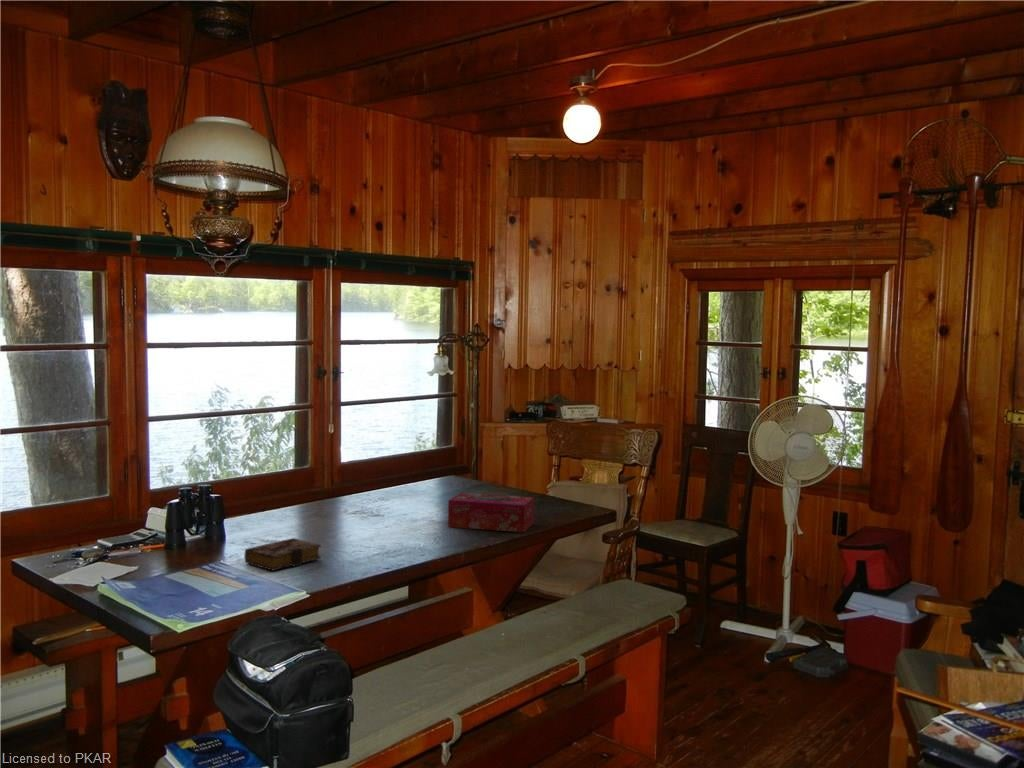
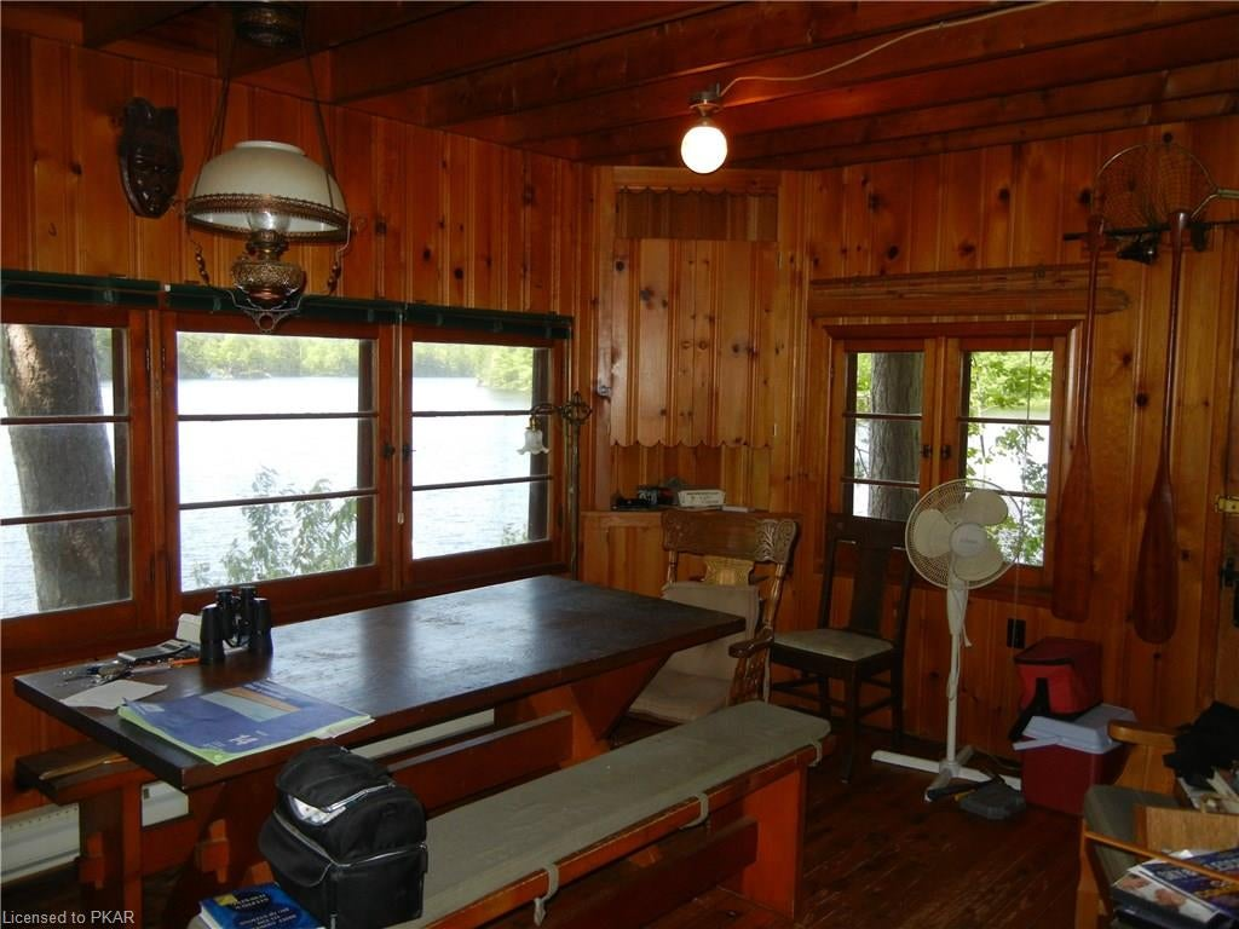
- tissue box (491, 511)
- book (283, 553)
